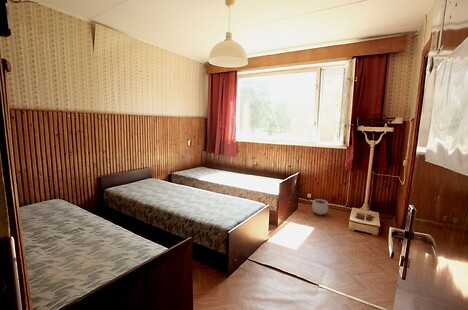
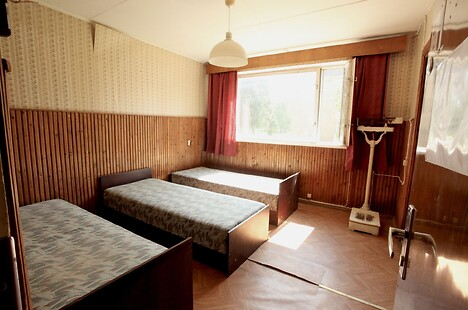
- plant pot (320, 204)
